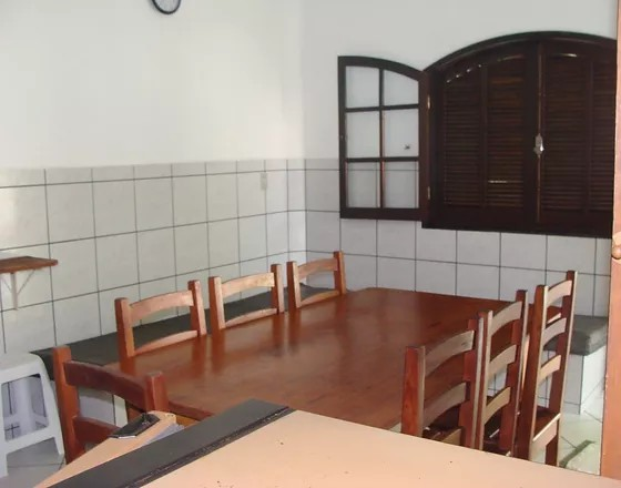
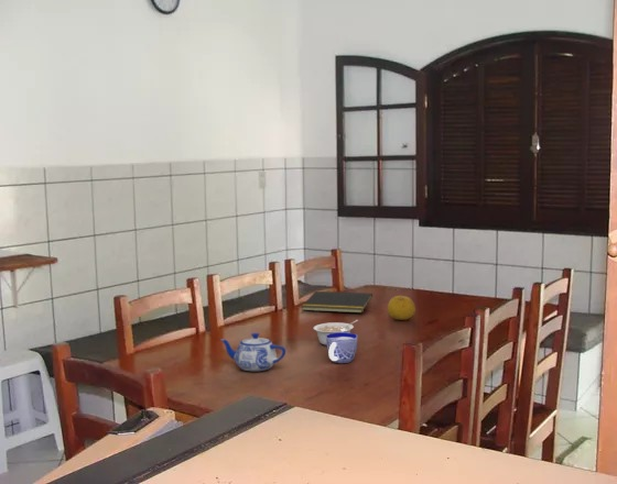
+ fruit (401, 307)
+ teapot (252, 350)
+ cup (339, 349)
+ notepad (337, 301)
+ legume (334, 332)
